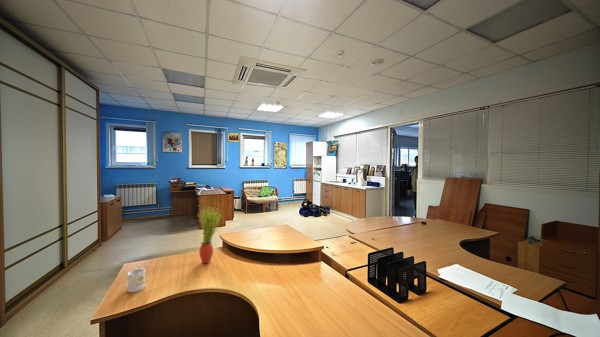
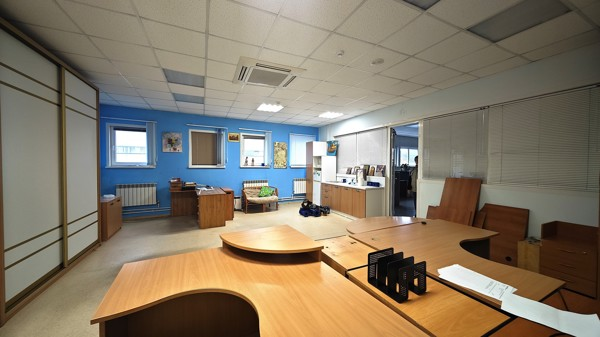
- mug (134, 280)
- potted plant (210, 233)
